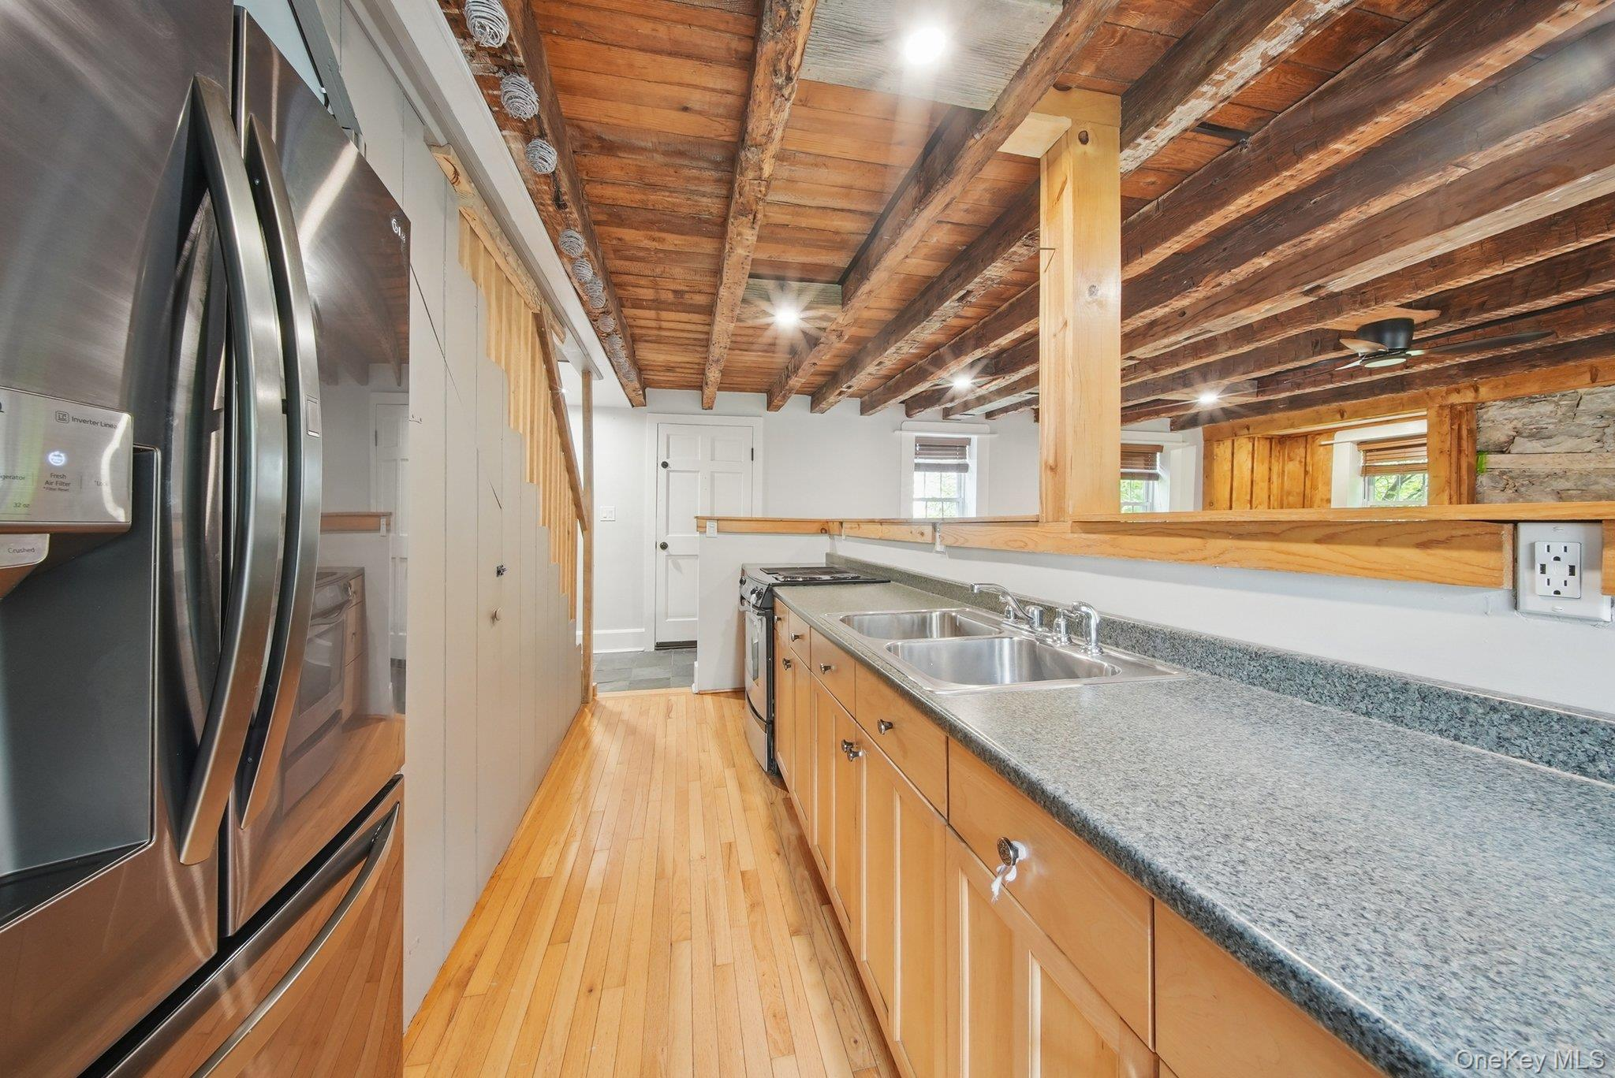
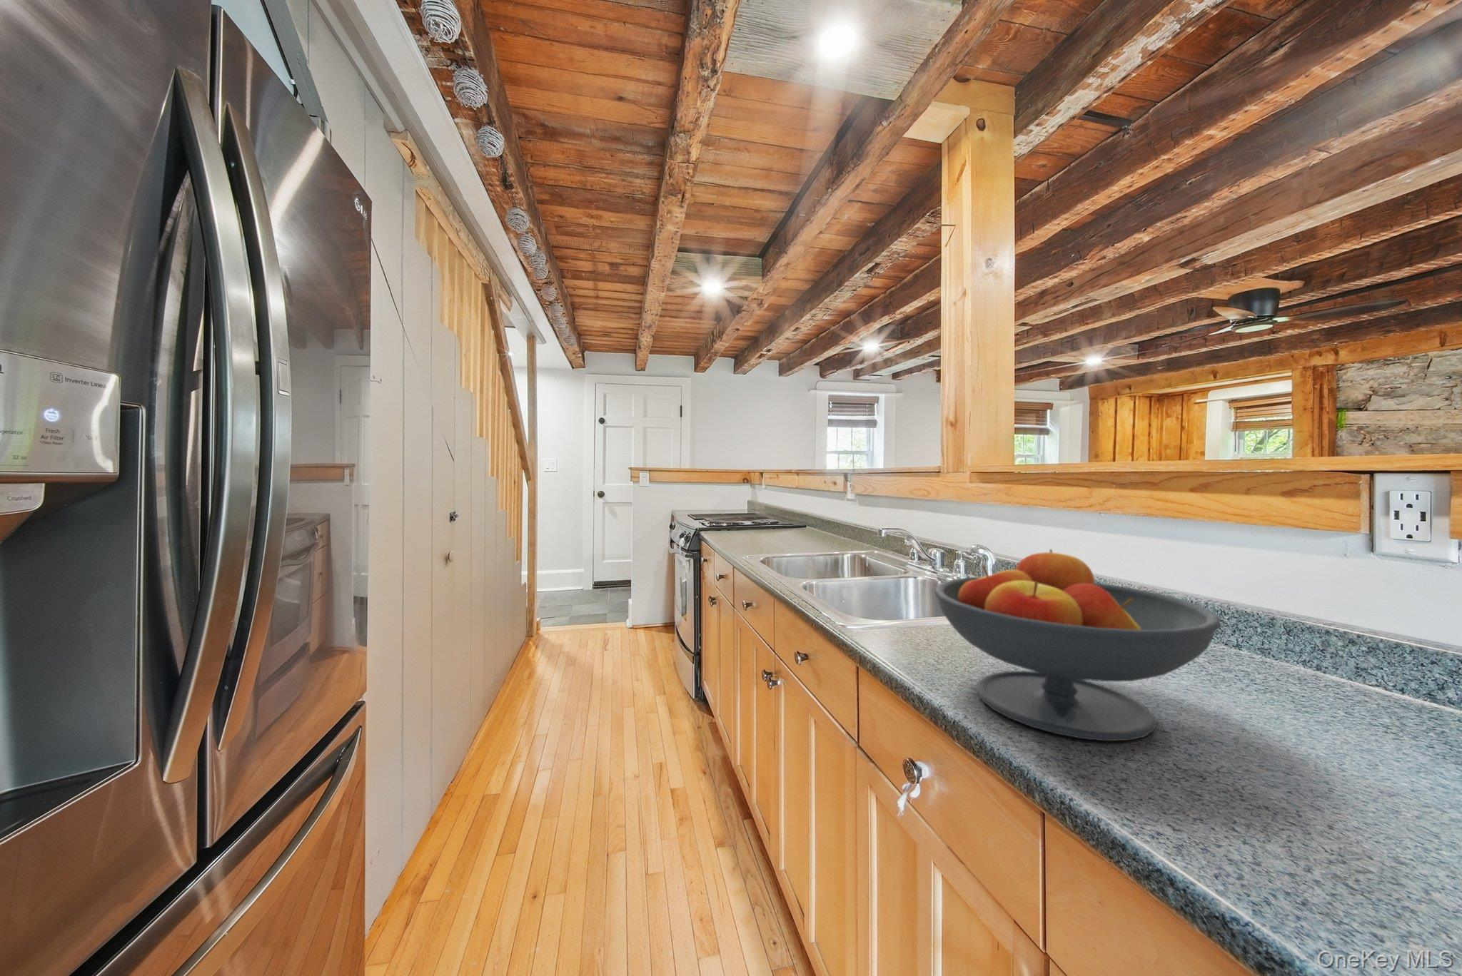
+ fruit bowl (1059, 632)
